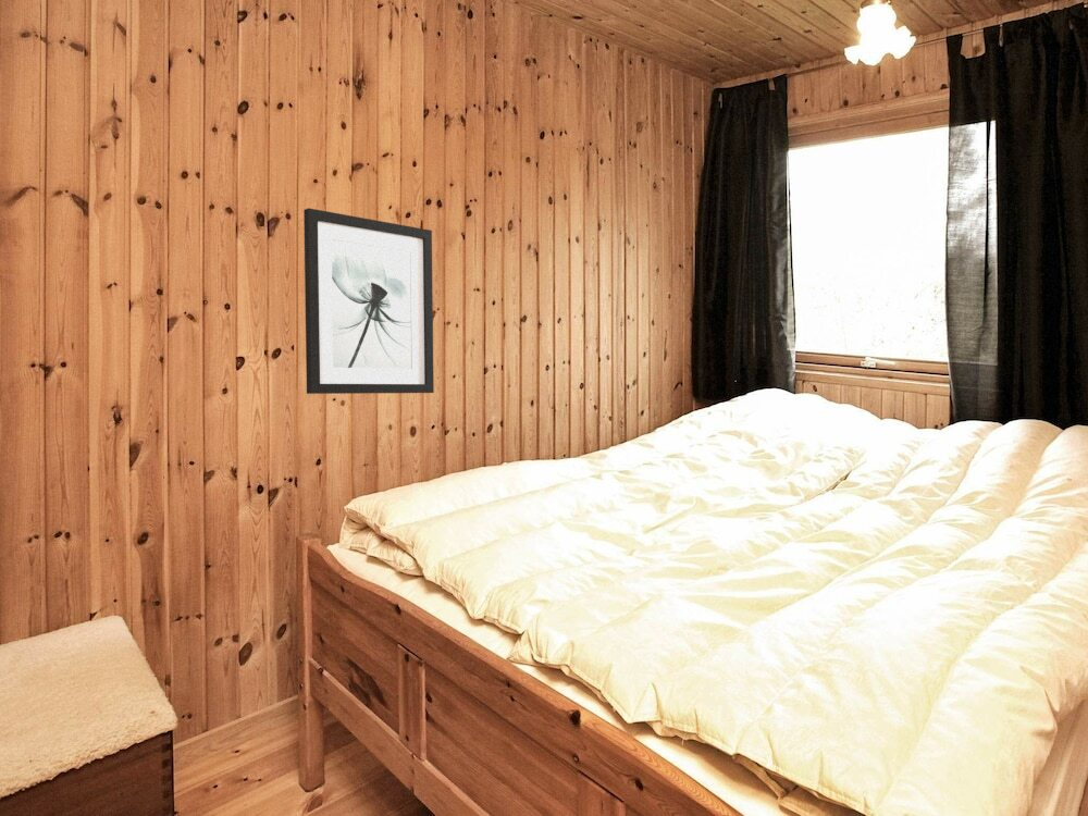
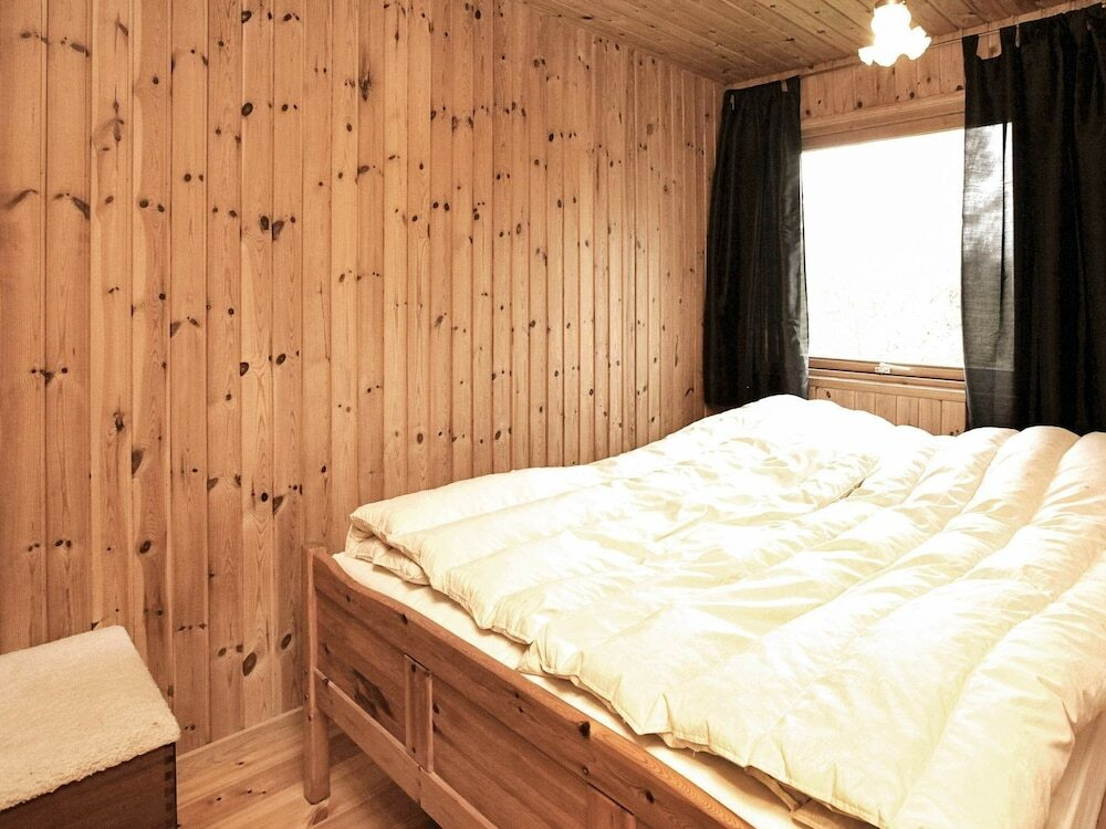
- wall art (372, 307)
